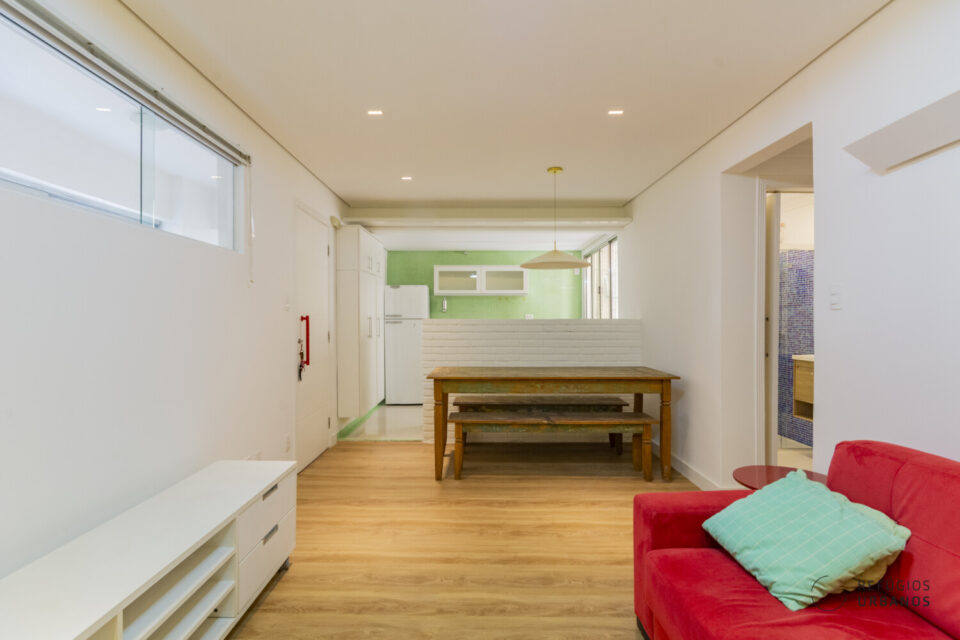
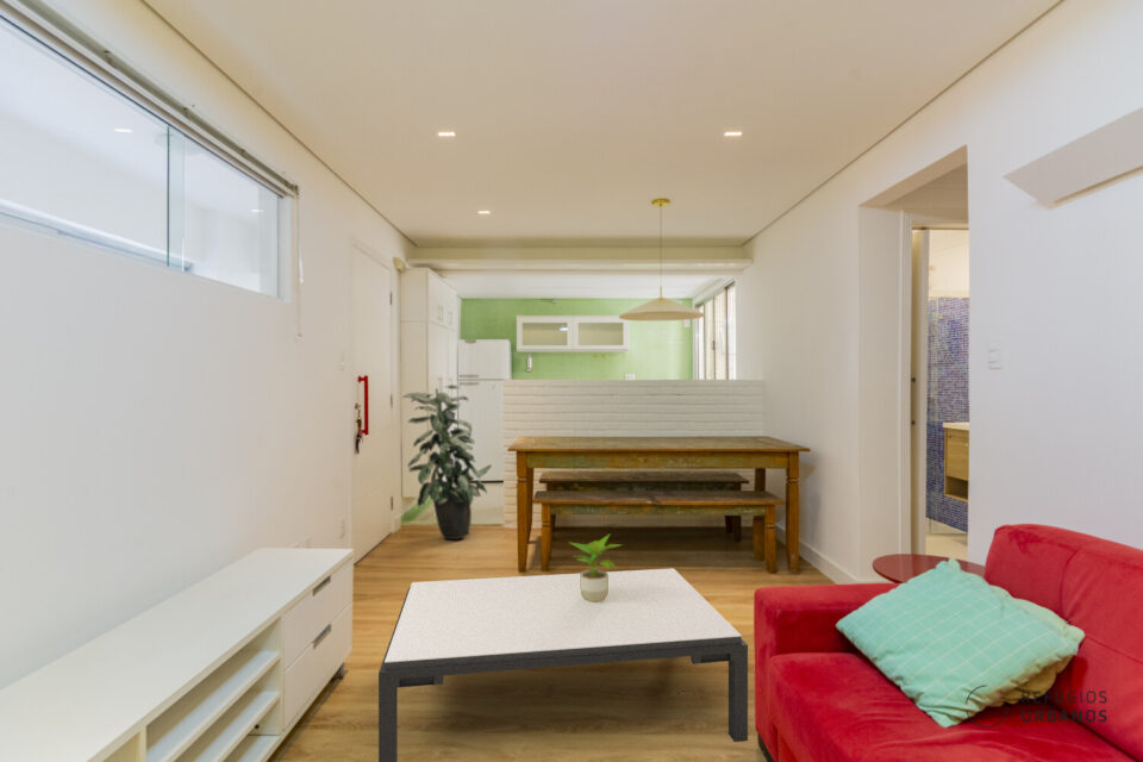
+ coffee table (557, 651)
+ potted plant (595, 564)
+ indoor plant (446, 461)
